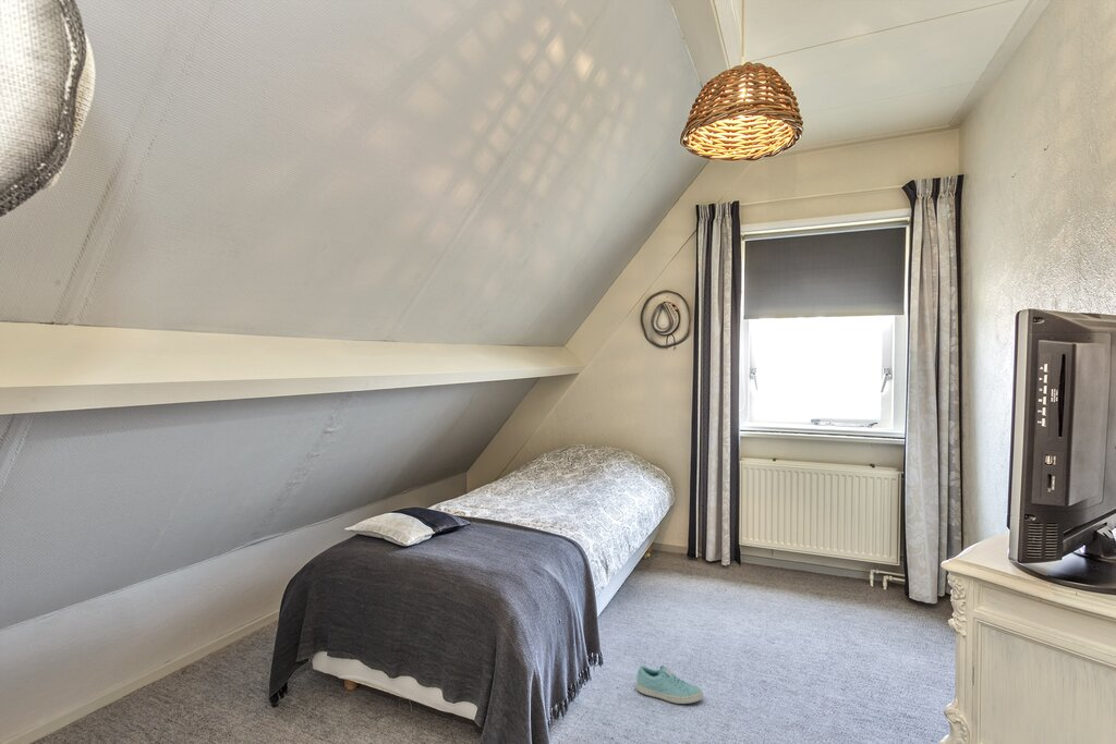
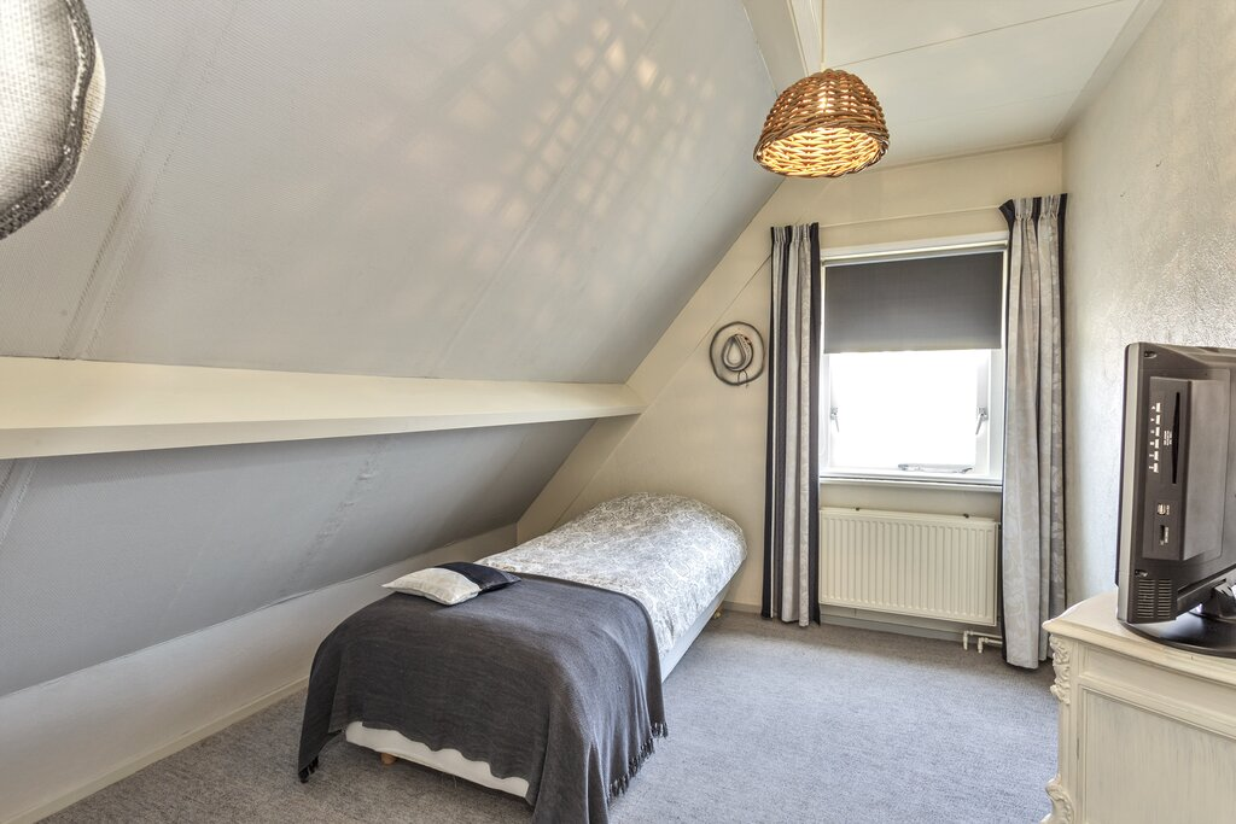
- sneaker (668, 682)
